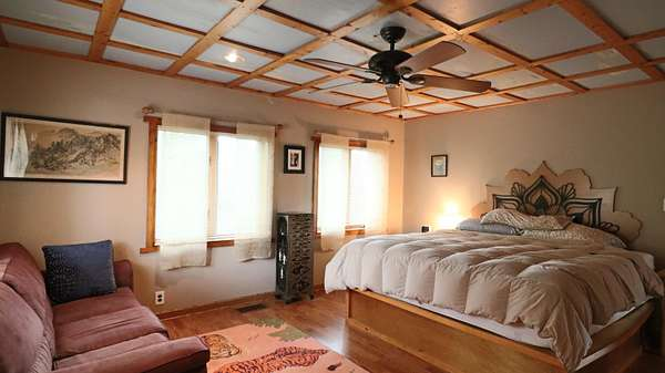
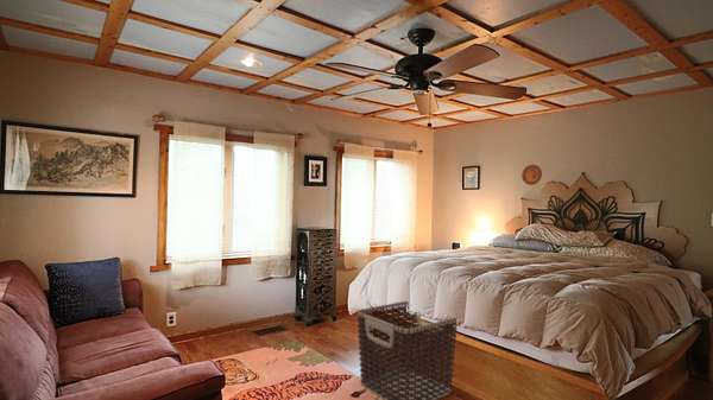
+ clothes hamper (405, 350)
+ decorative plate (531, 174)
